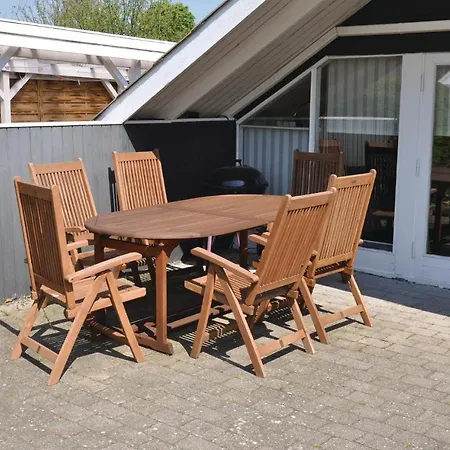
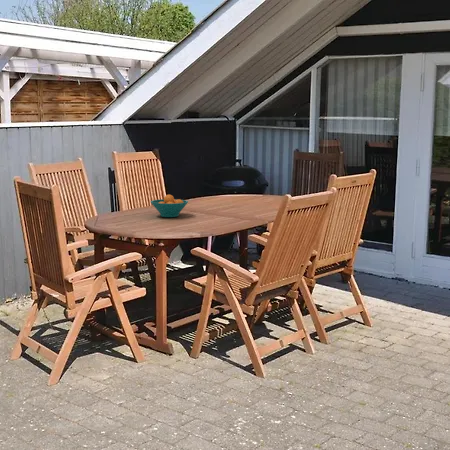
+ fruit bowl (169, 205)
